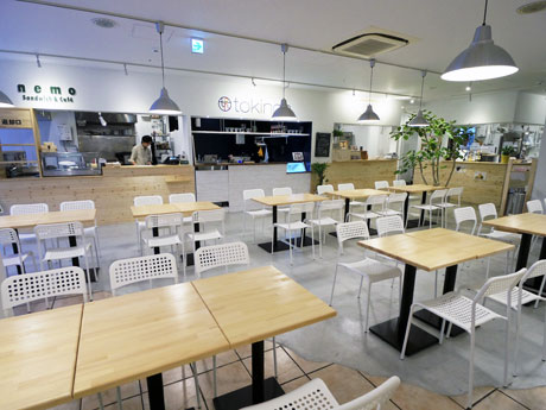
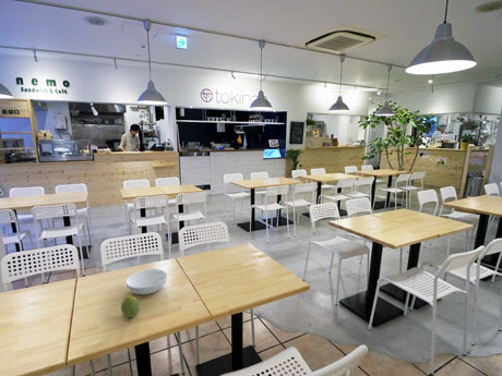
+ fruit (130, 306)
+ serving bowl (147, 283)
